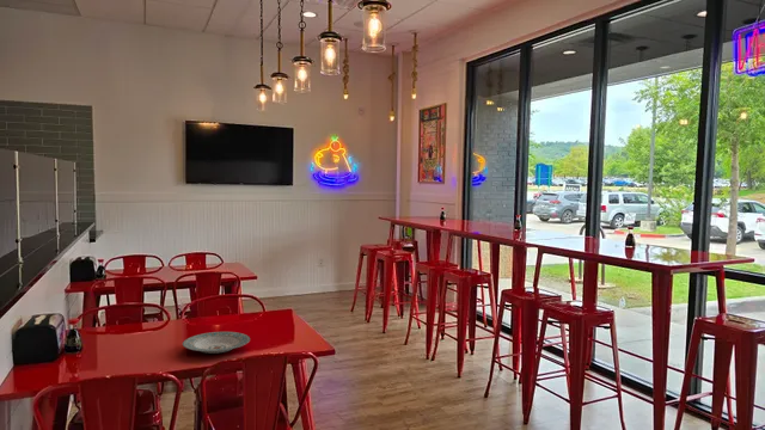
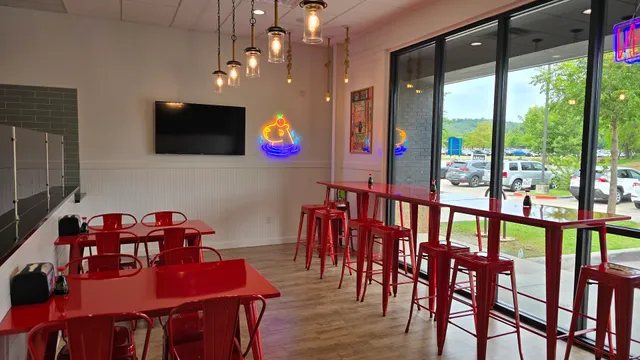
- plate (216, 344)
